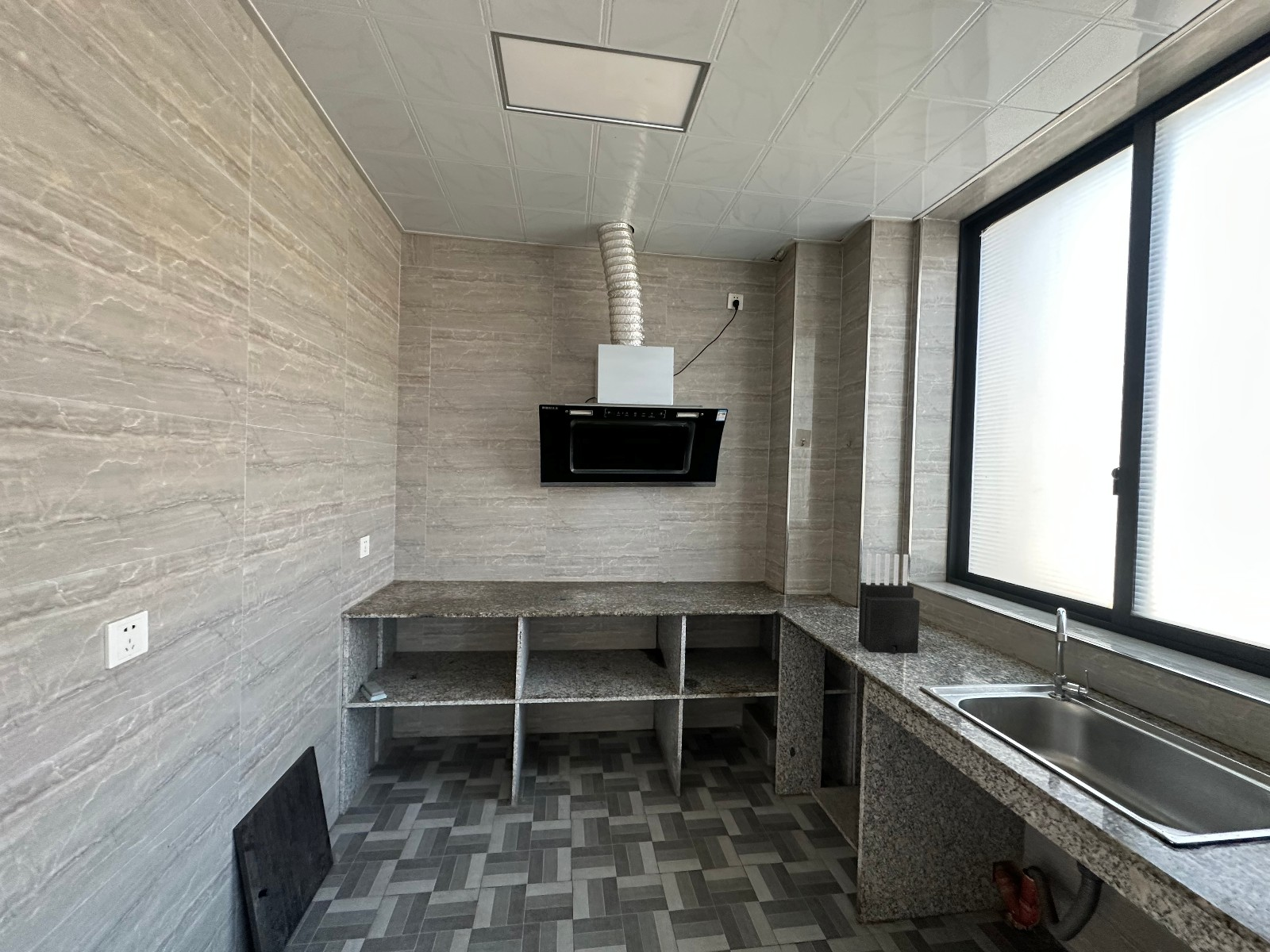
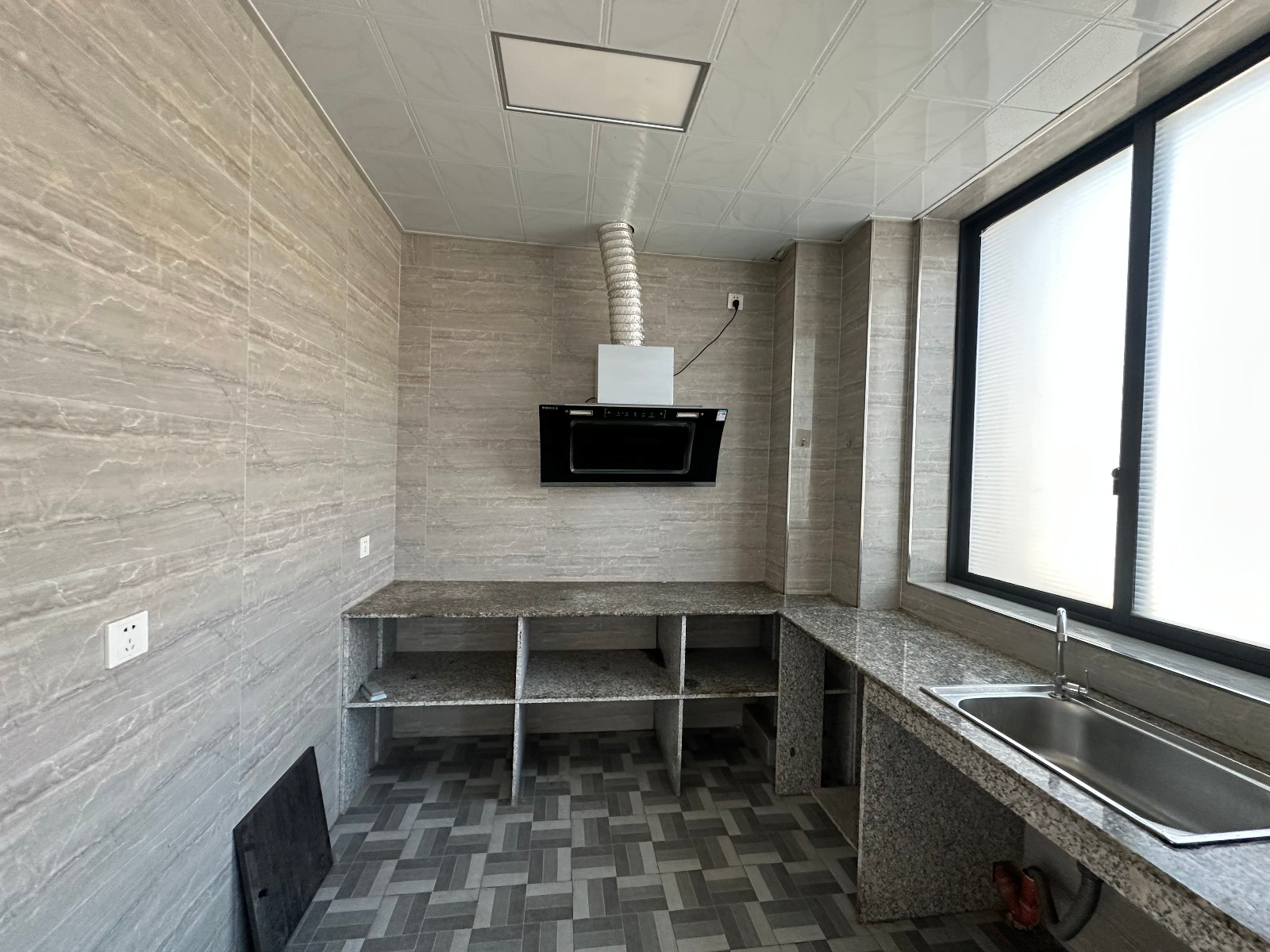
- knife block (890, 602)
